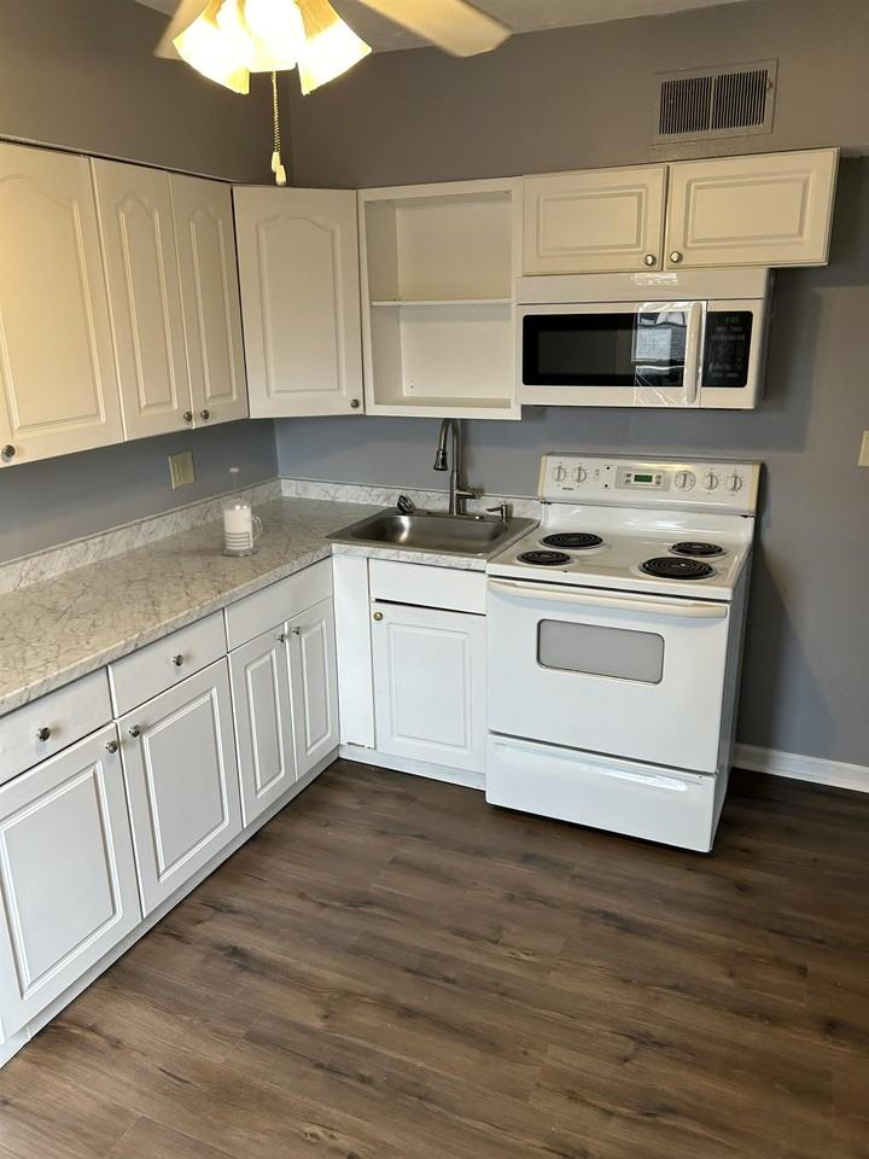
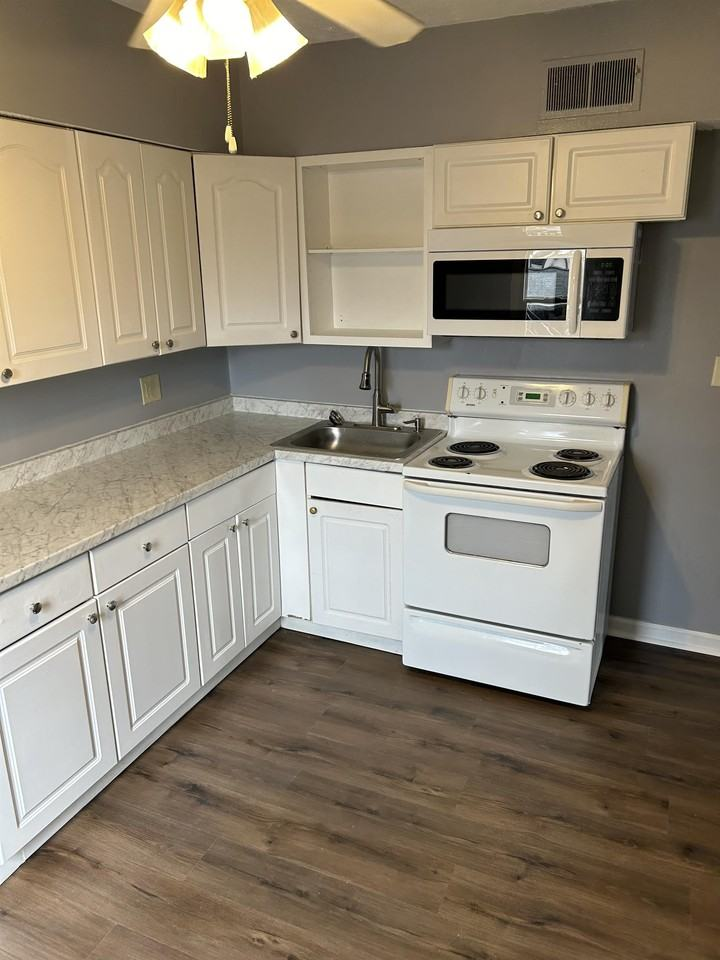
- french press (239, 511)
